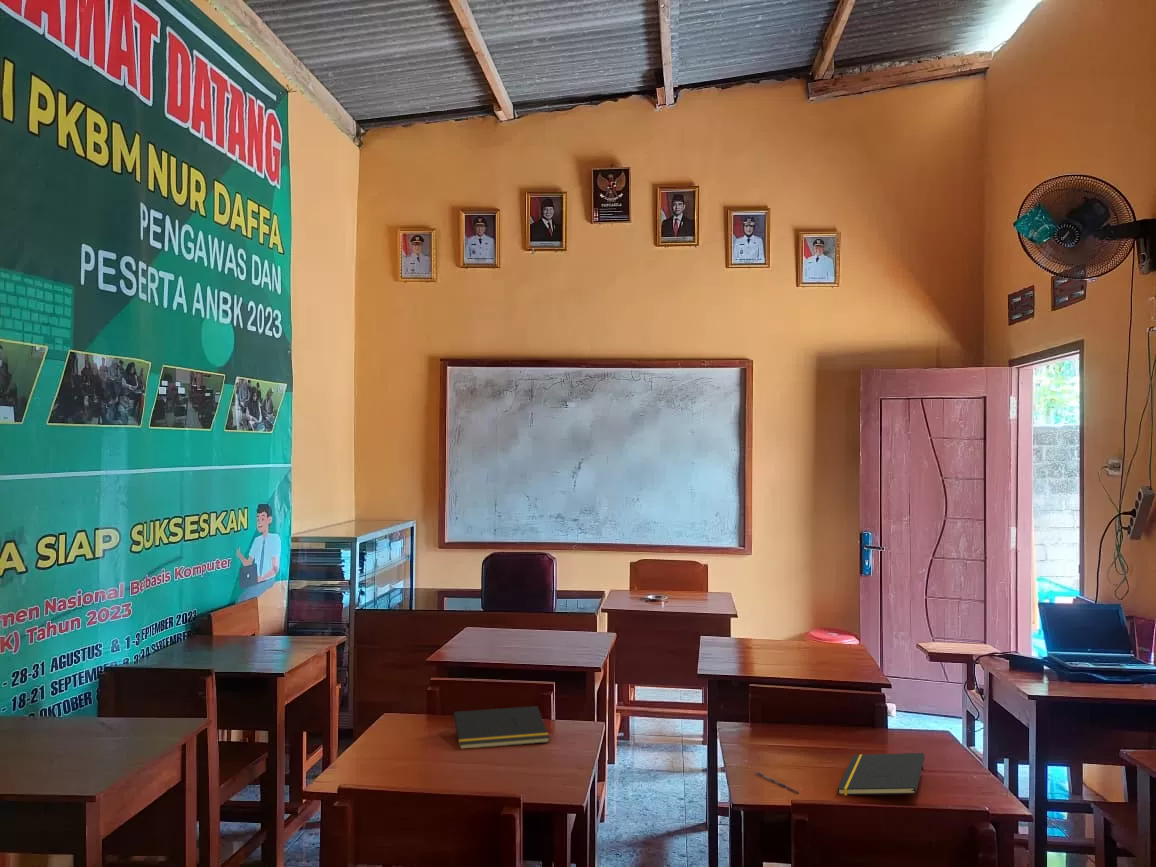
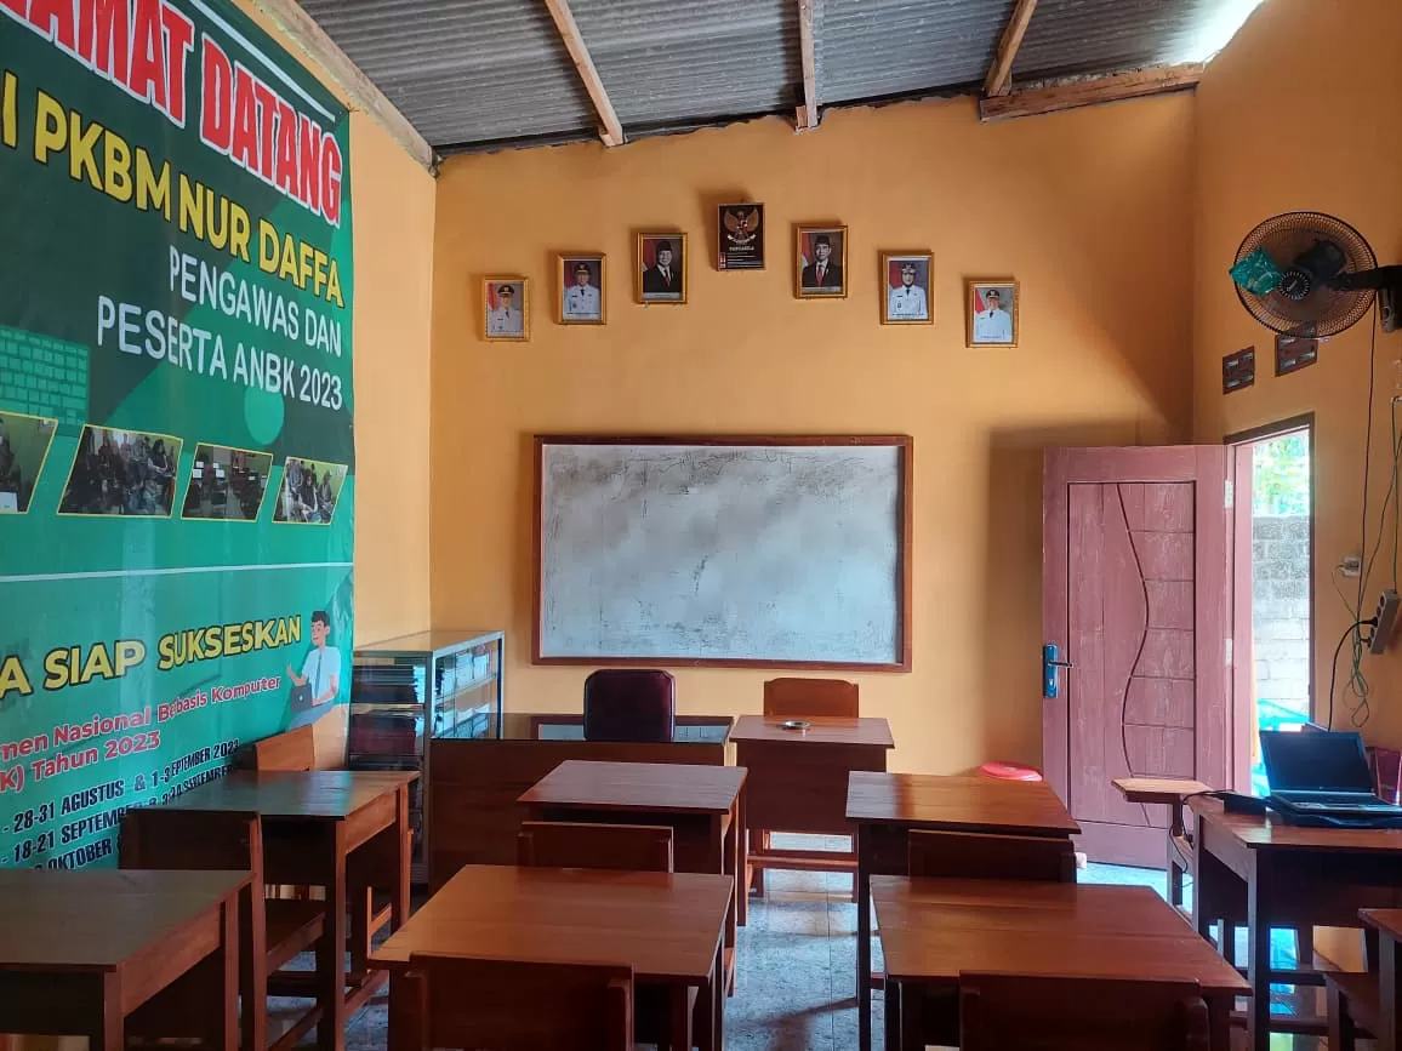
- notepad (882, 773)
- pen (776, 782)
- notepad (500, 726)
